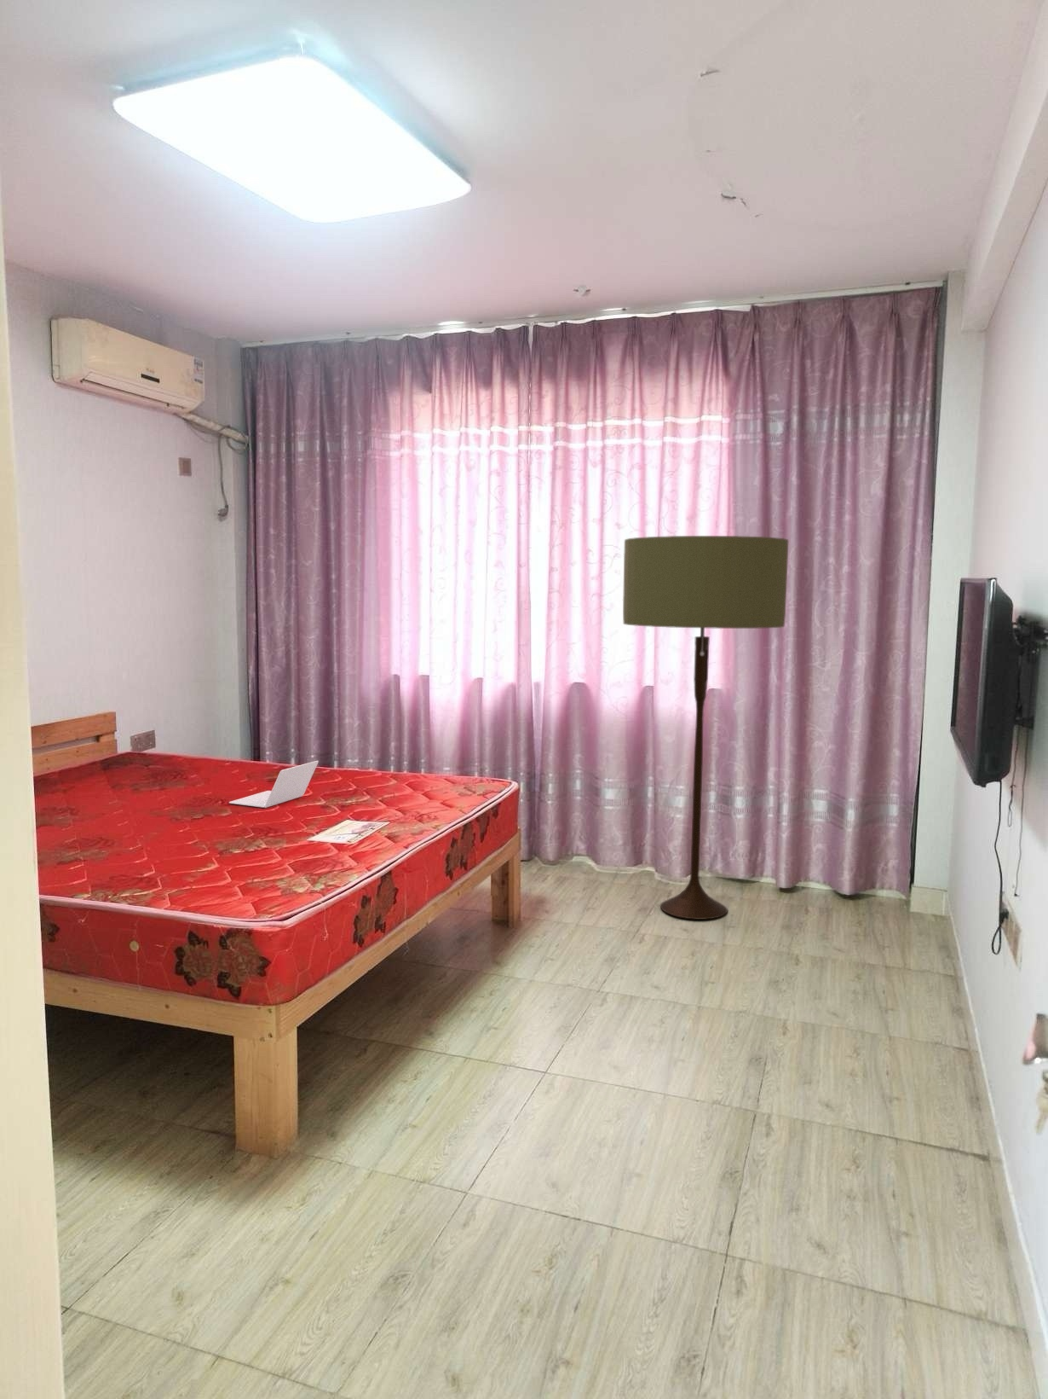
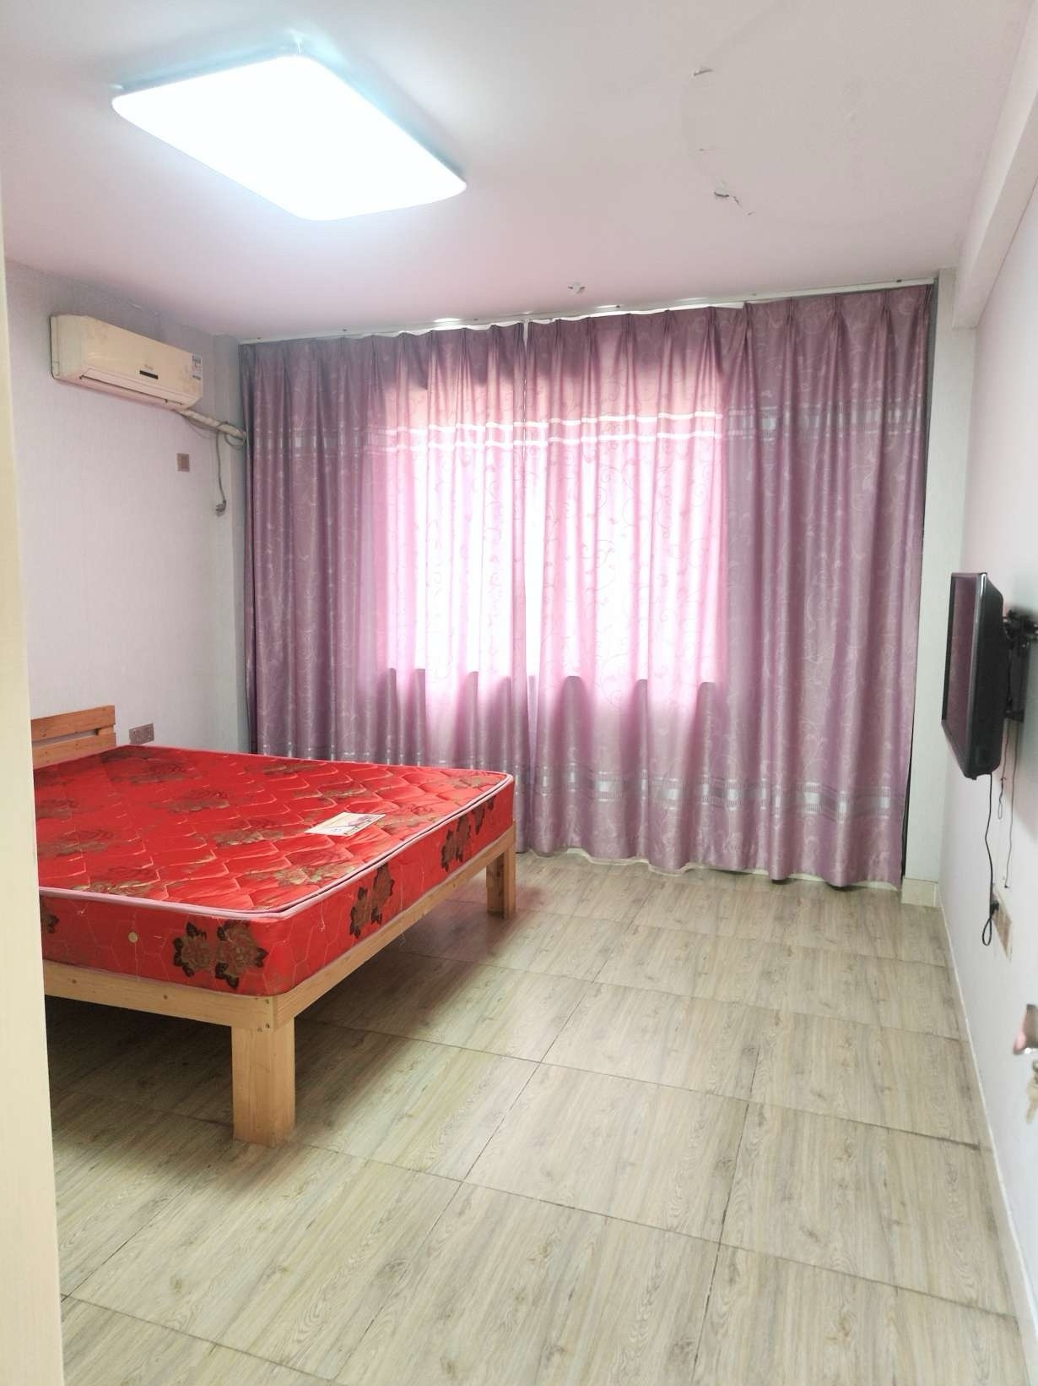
- laptop (276, 780)
- floor lamp (699, 727)
